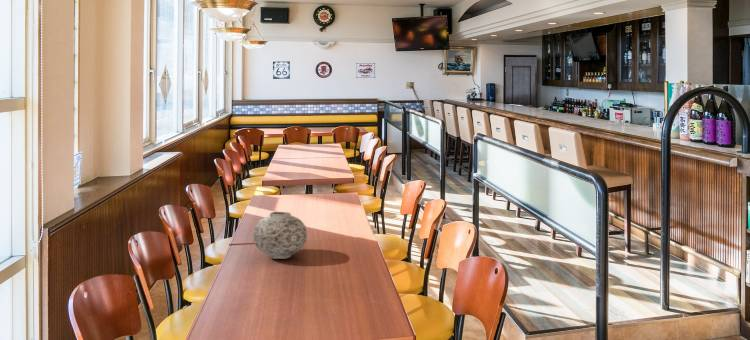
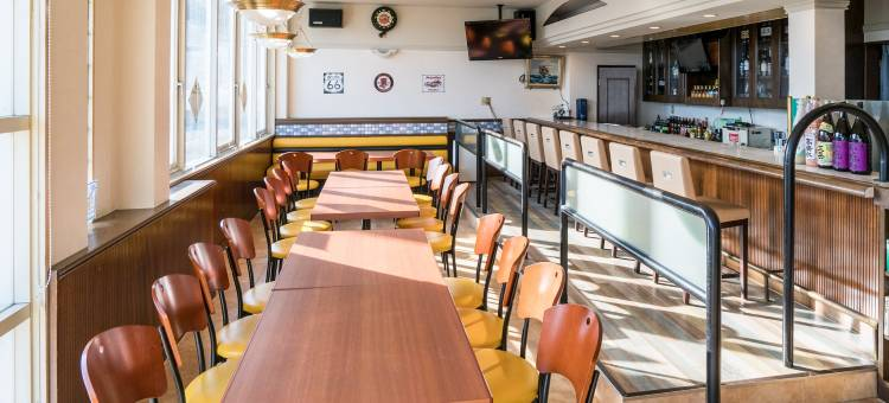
- vase (280, 234)
